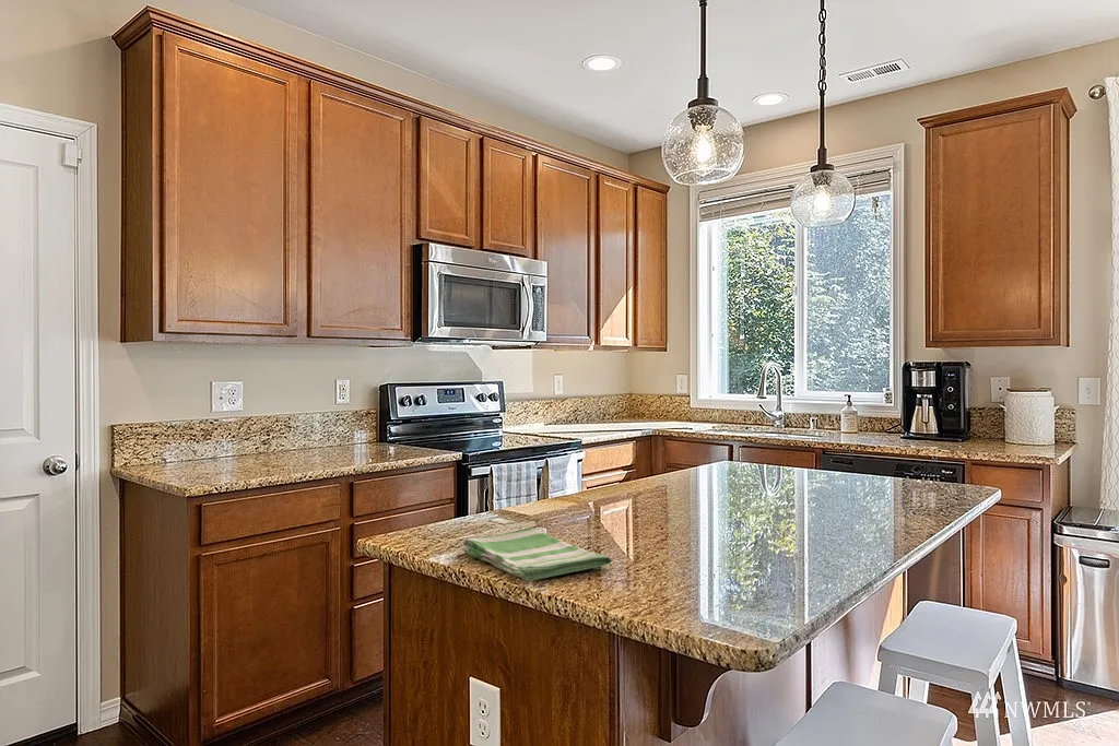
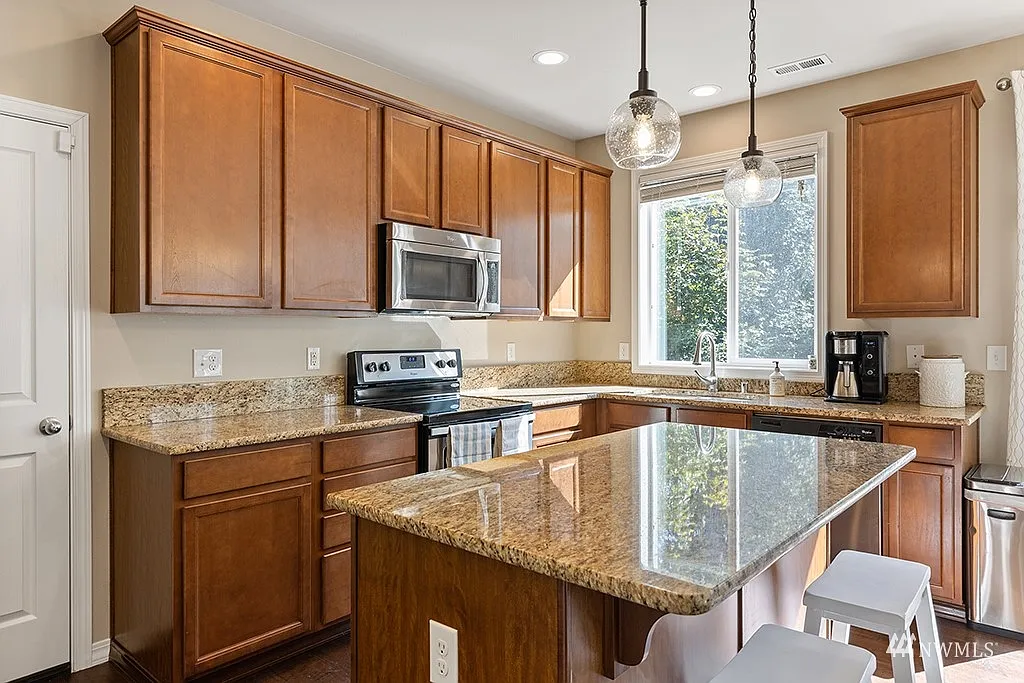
- dish towel (532, 552)
